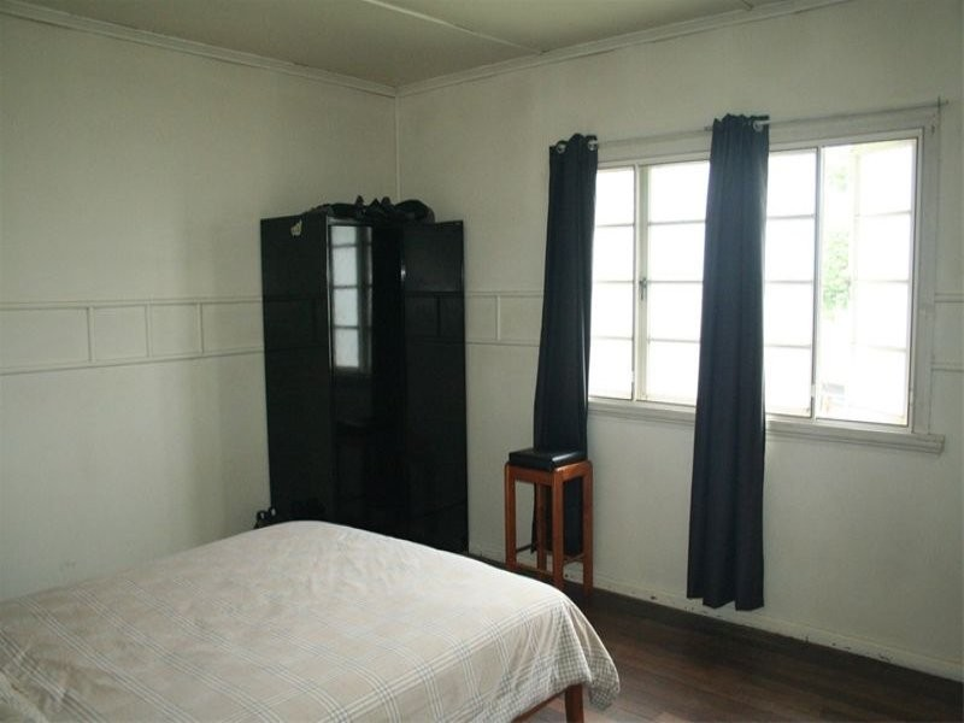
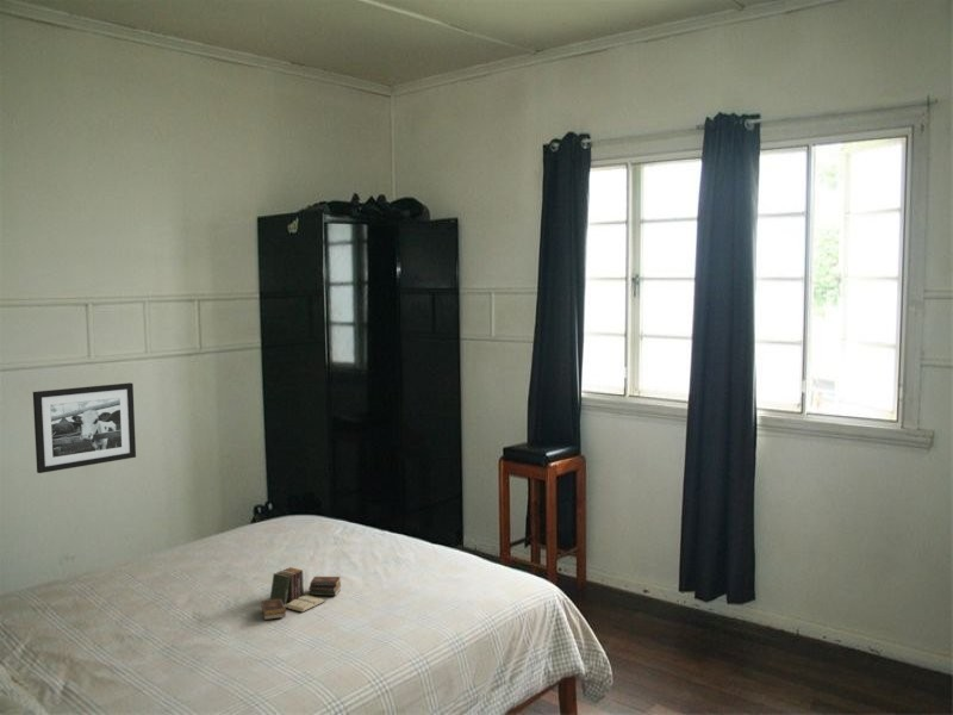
+ book (297, 587)
+ picture frame (86, 425)
